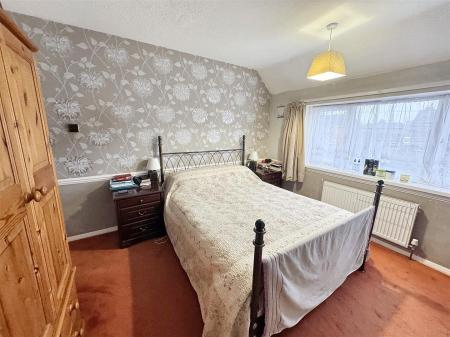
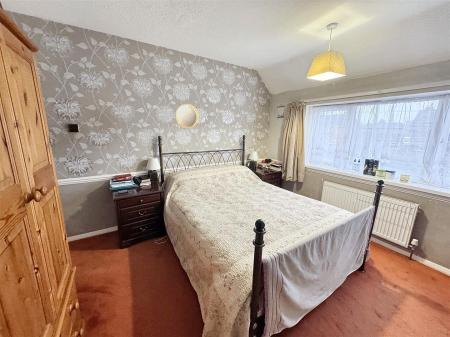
+ home mirror (187, 116)
